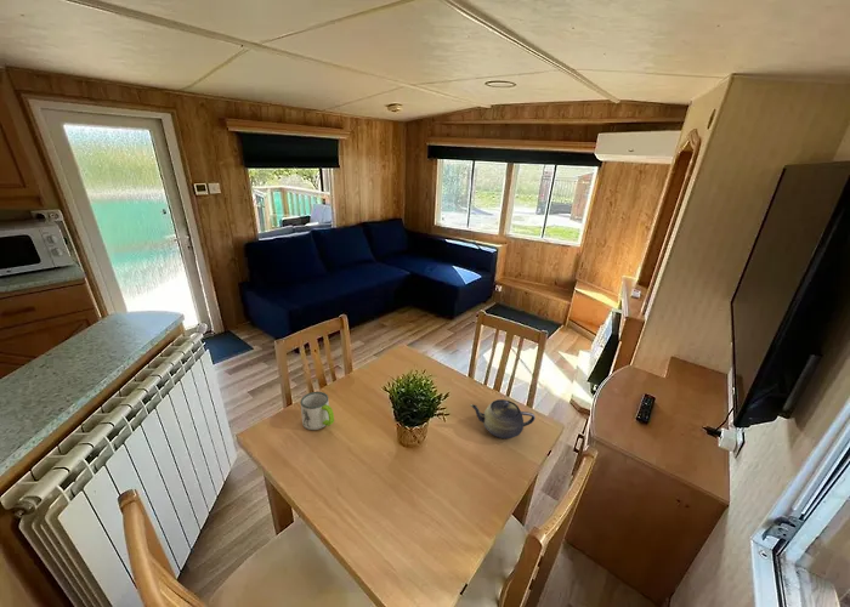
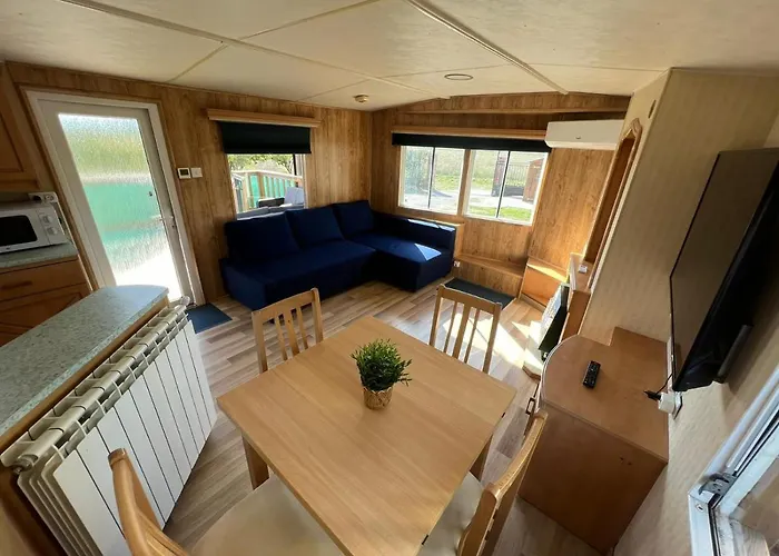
- teapot (501, 415)
- mug (318, 412)
